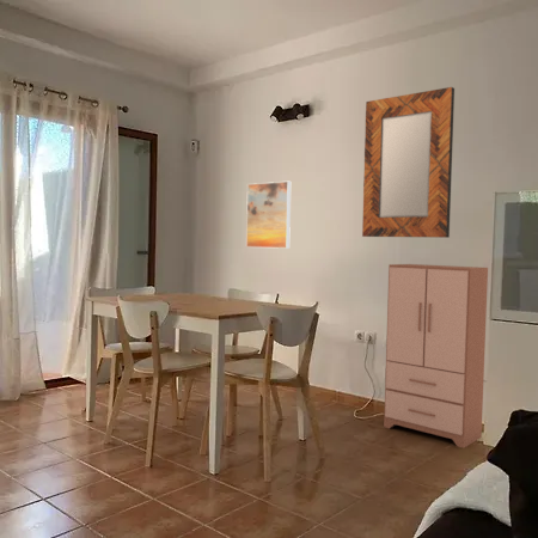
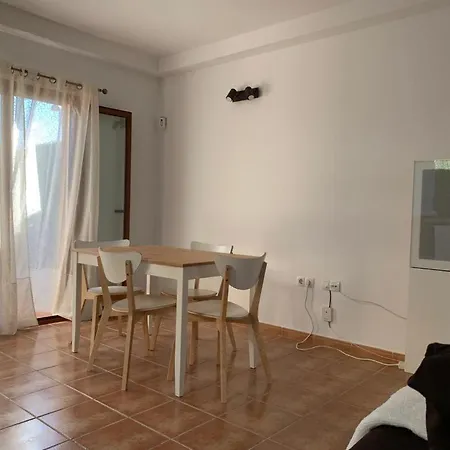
- cabinet (433, 349)
- home mirror (405, 166)
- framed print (268, 215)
